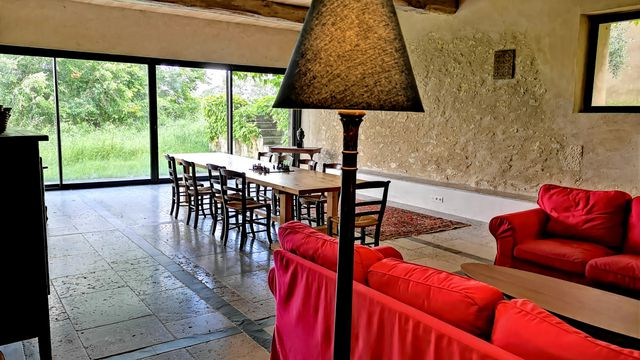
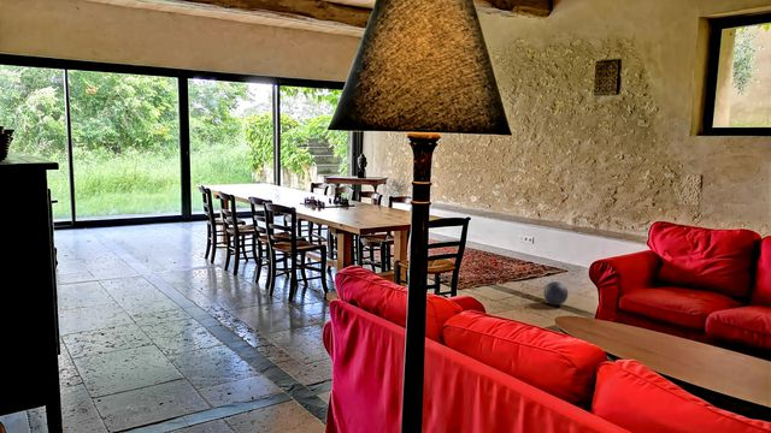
+ ball (555, 292)
